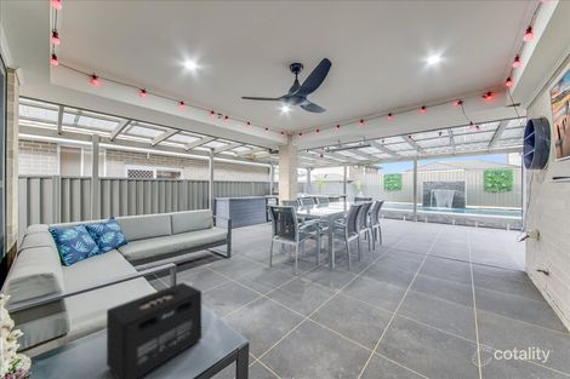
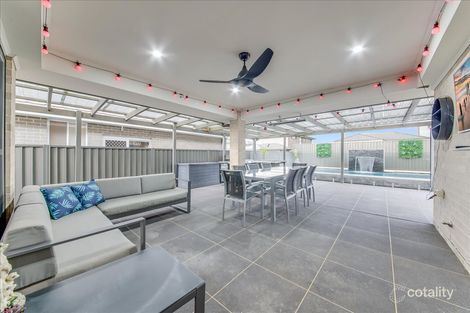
- speaker (158, 326)
